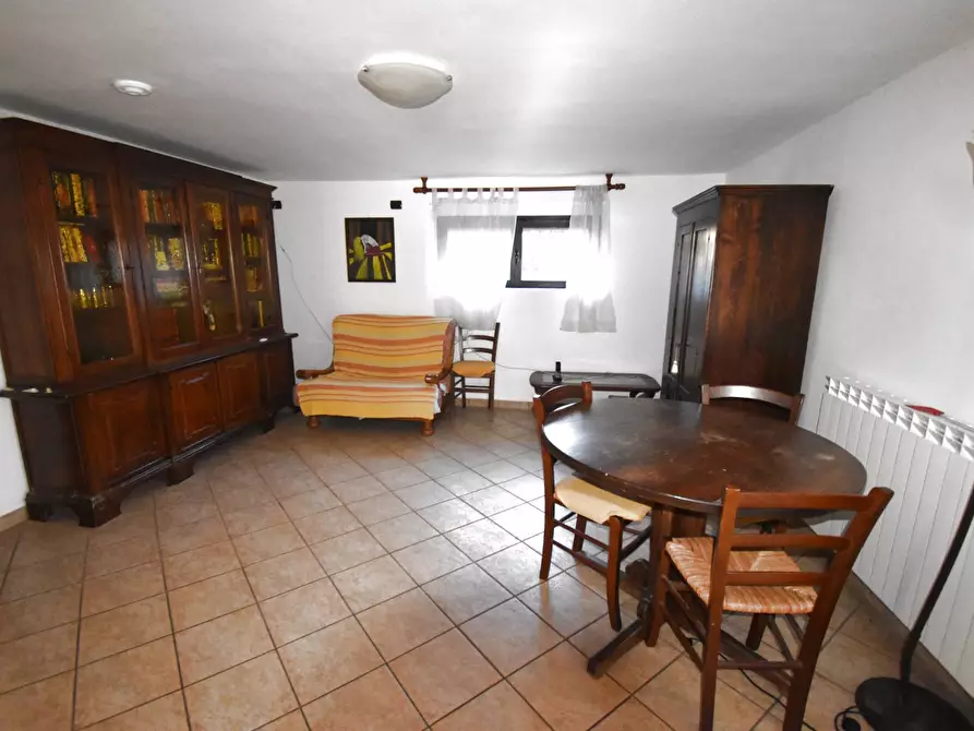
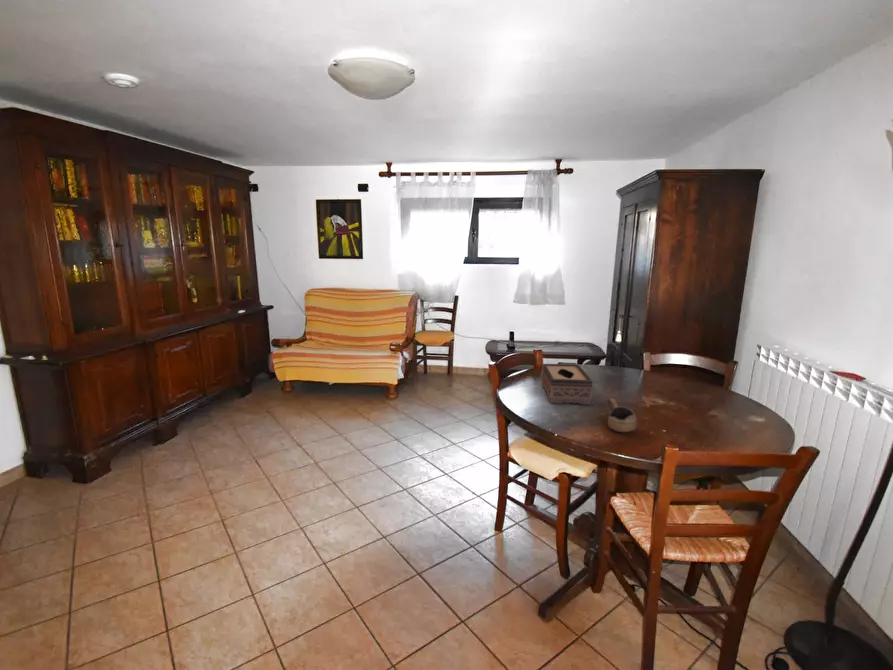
+ cup (621, 415)
+ tissue box (565, 382)
